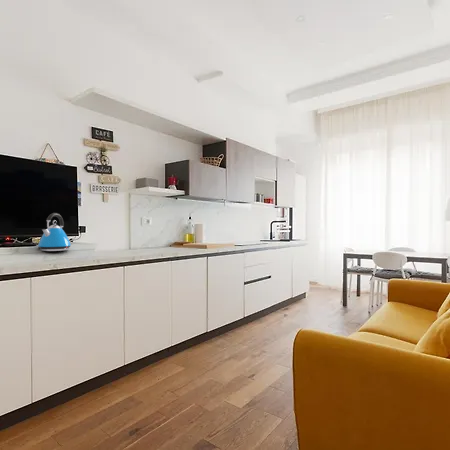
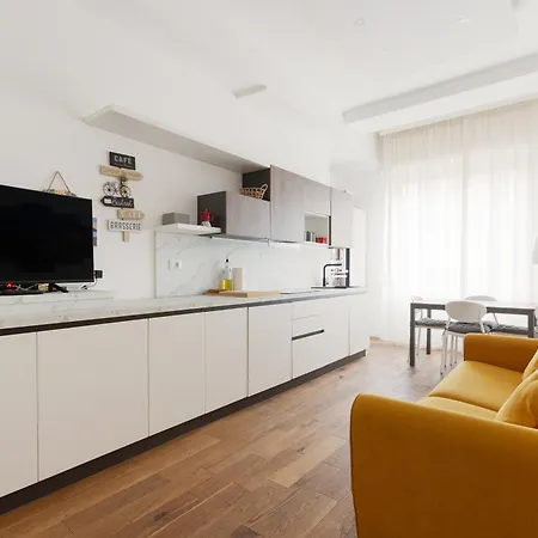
- kettle (55, 231)
